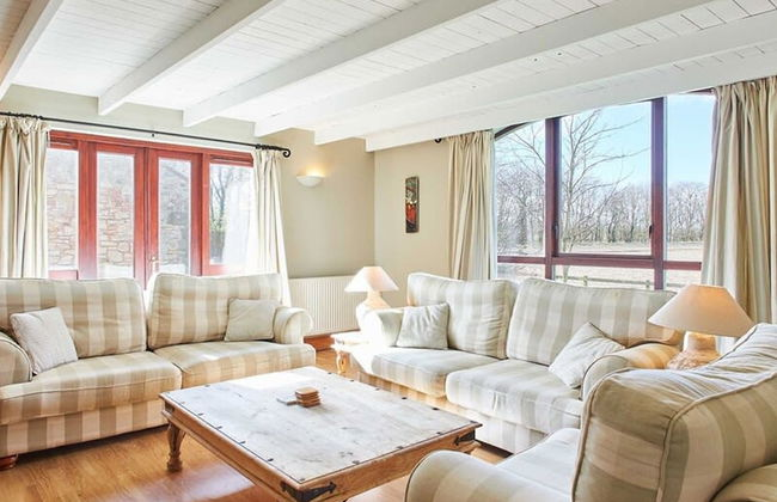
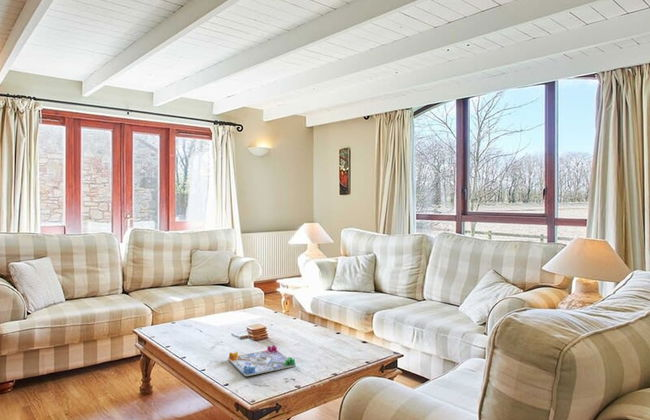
+ board game (261, 359)
